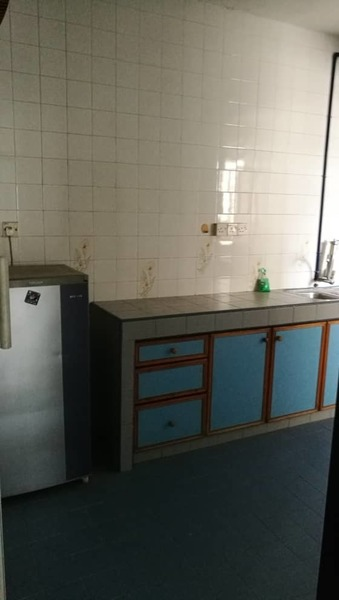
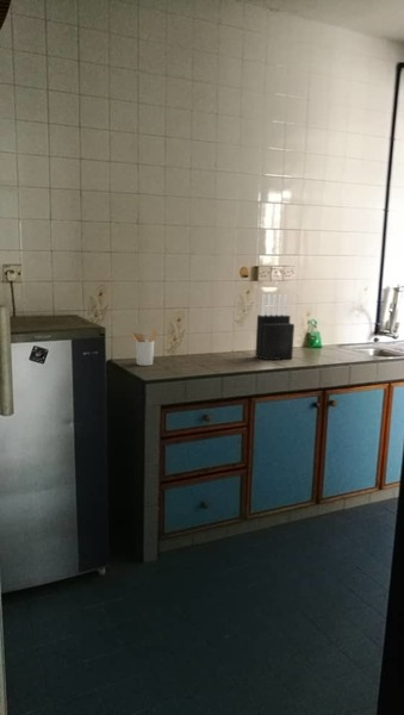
+ utensil holder (142, 347)
+ knife block (275, 327)
